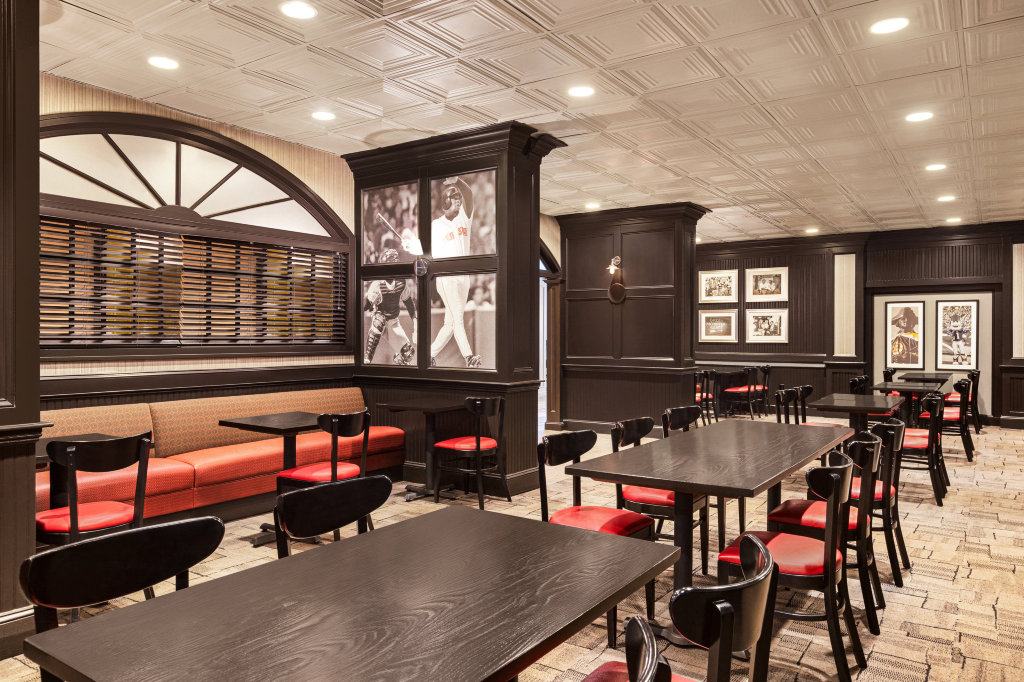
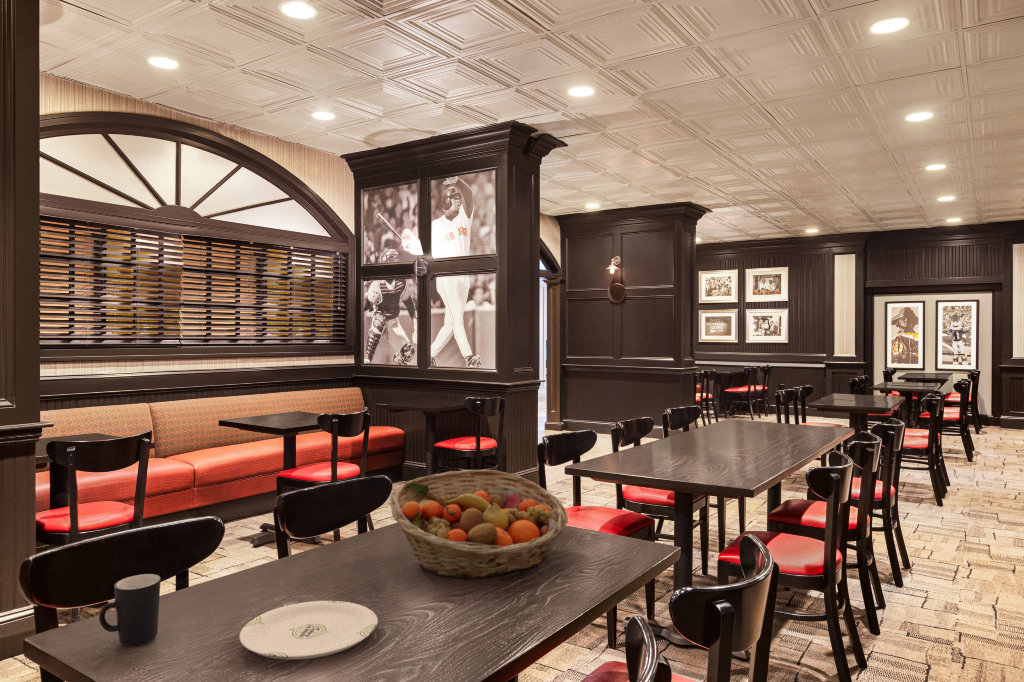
+ plate (310, 631)
+ mug (130, 612)
+ fruit basket (479, 520)
